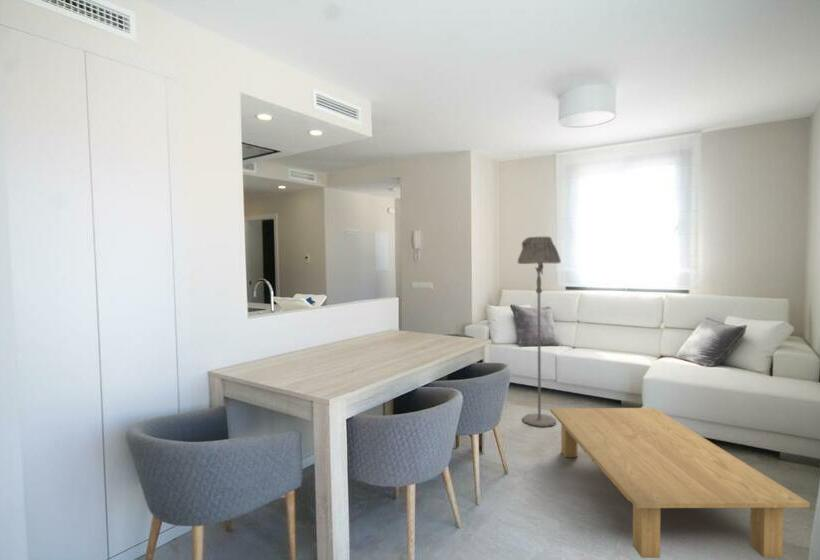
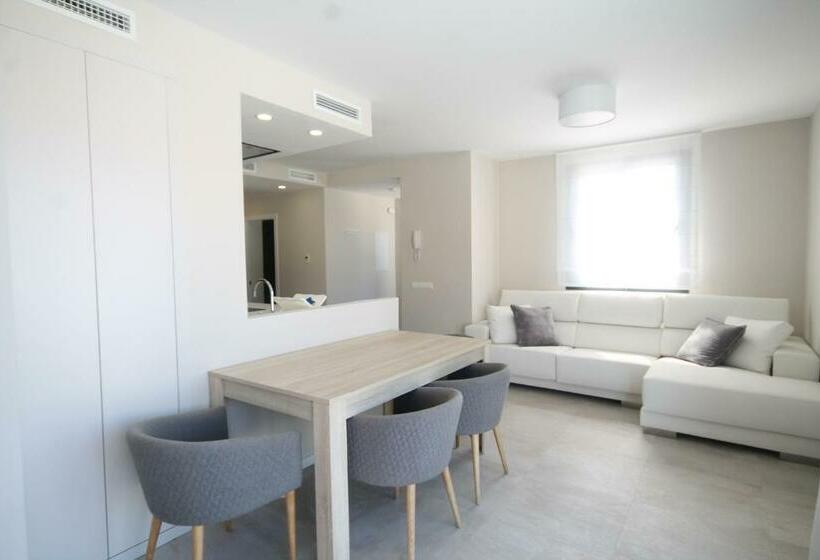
- floor lamp (539, 329)
- coffee table (647, 468)
